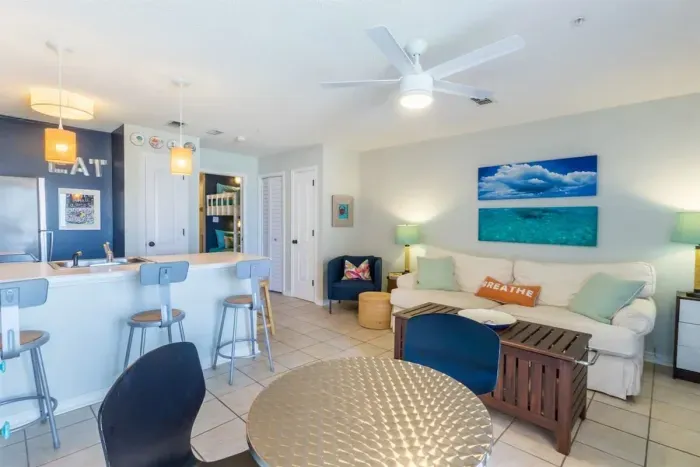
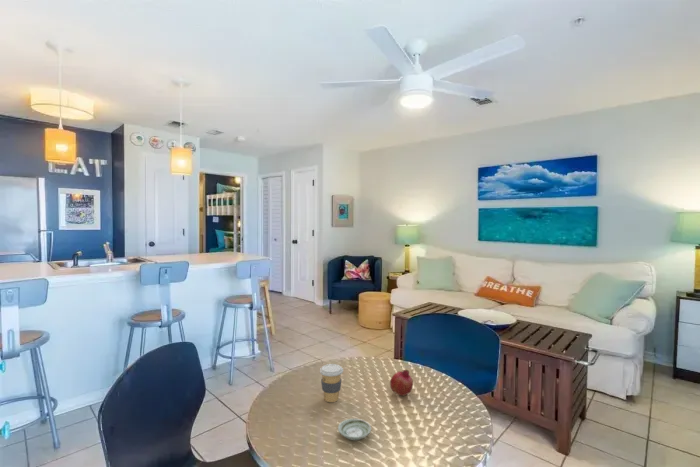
+ coffee cup (331, 383)
+ saucer (354, 431)
+ fruit (401, 381)
